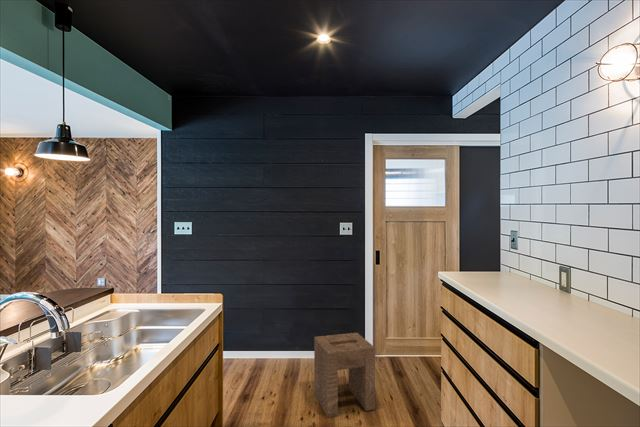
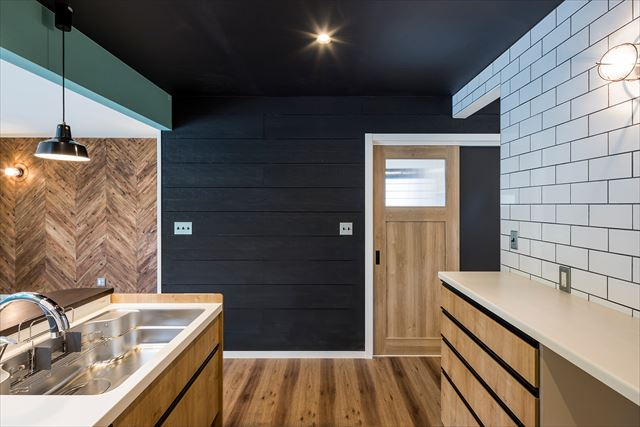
- stool (341, 369)
